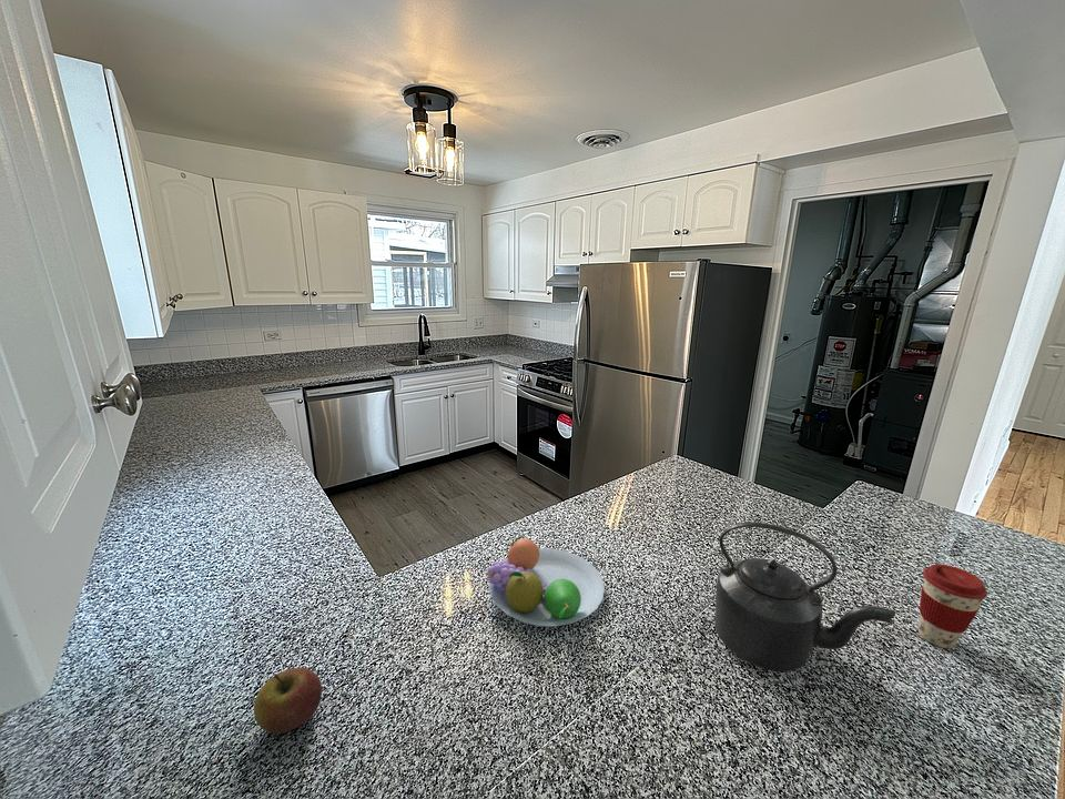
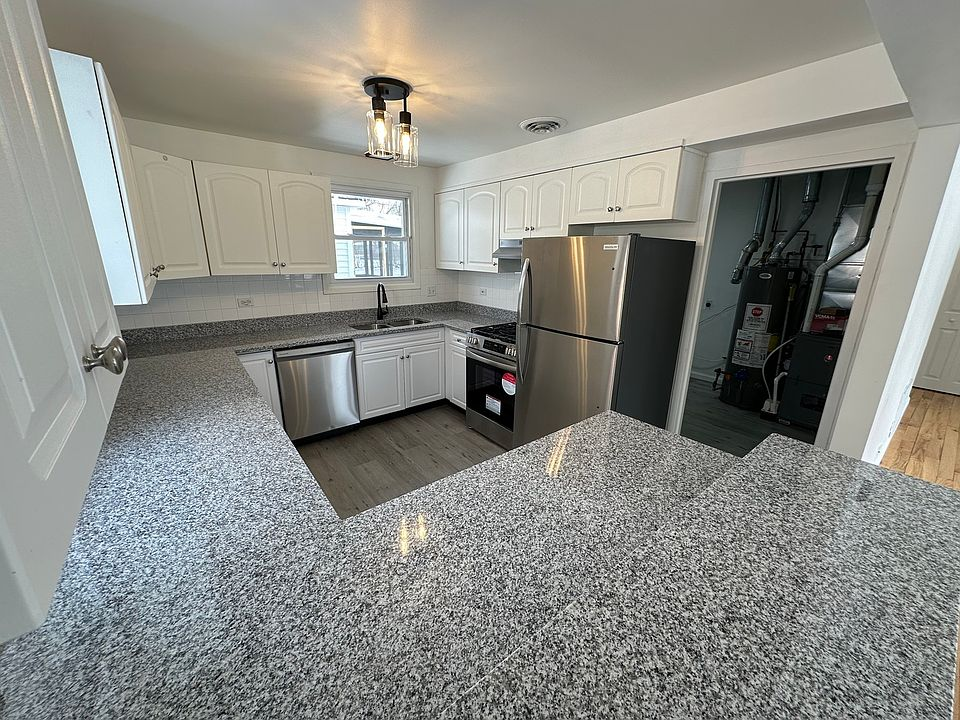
- fruit bowl (546, 575)
- kettle (795, 591)
- apple (287, 697)
- coffee cup (945, 607)
